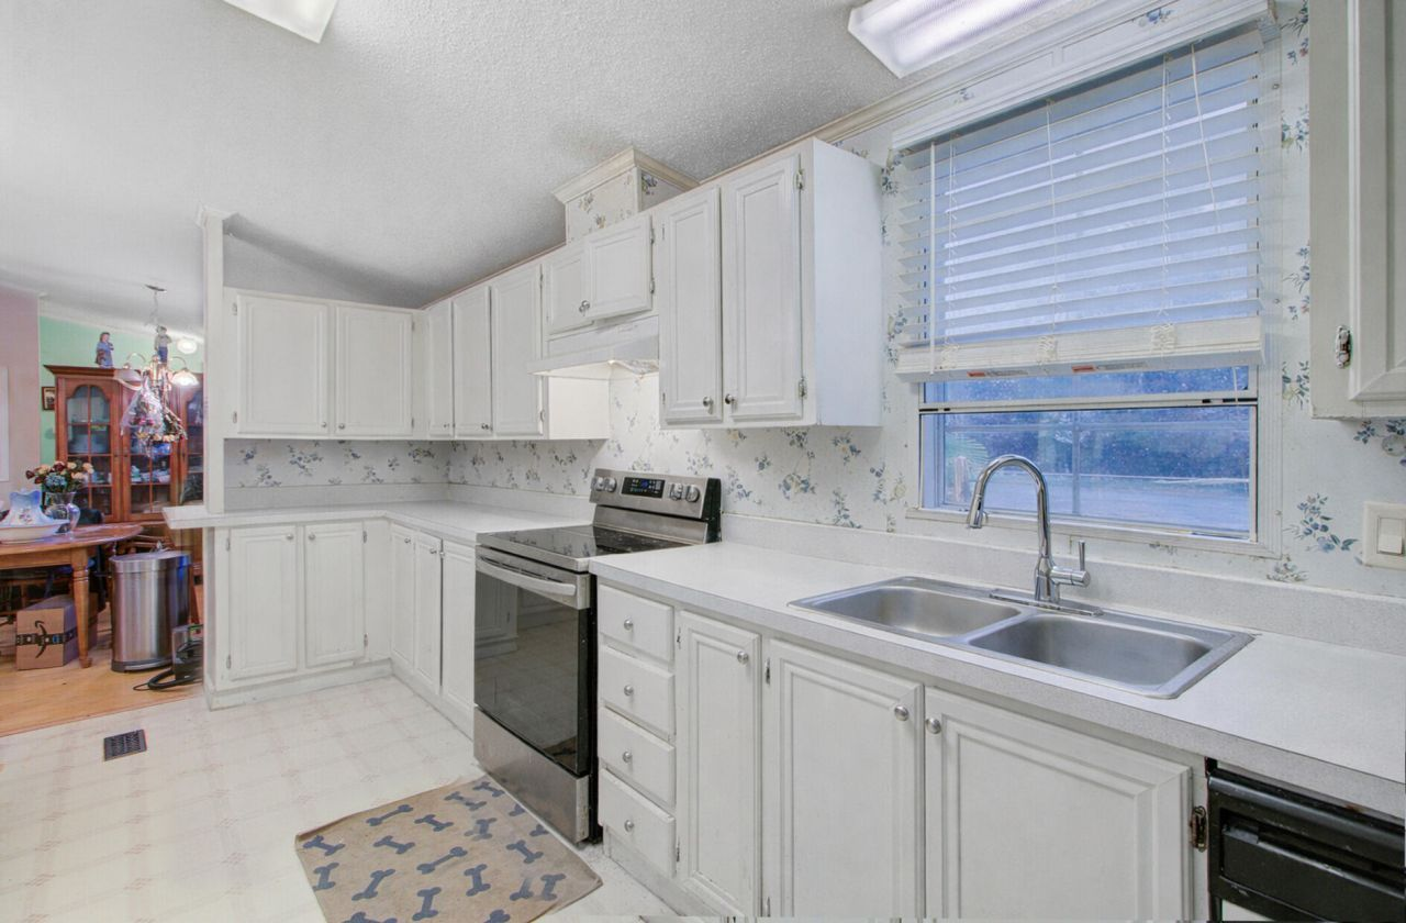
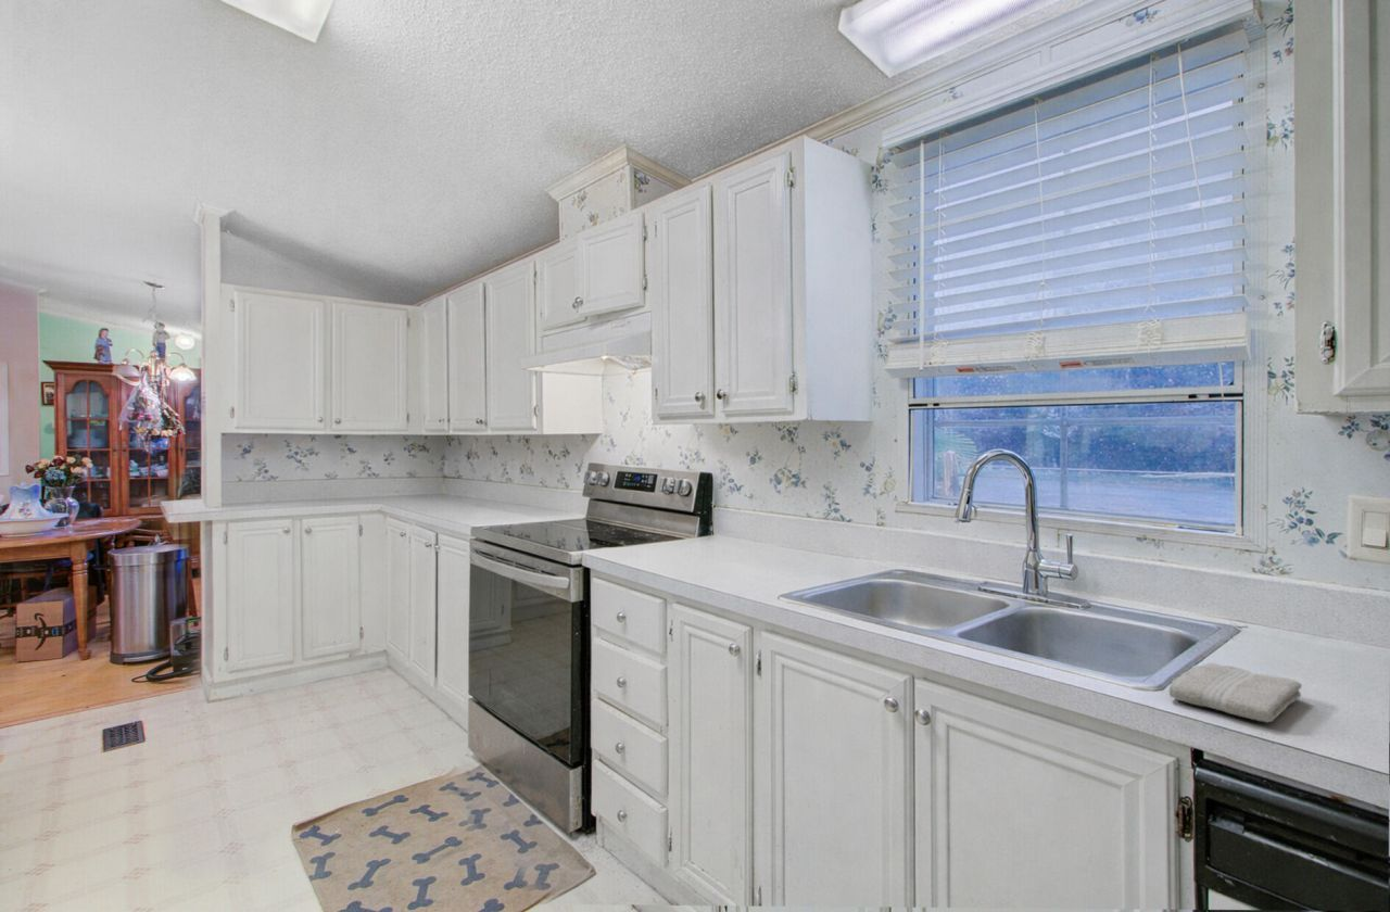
+ washcloth (1236, 688)
